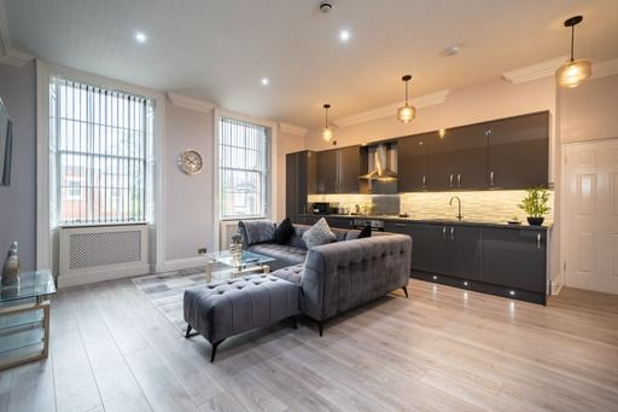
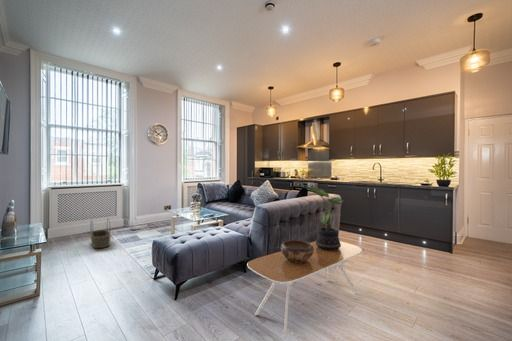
+ coffee table (308, 276)
+ decorative bowl (297, 251)
+ potted plant (329, 216)
+ basket (100, 231)
